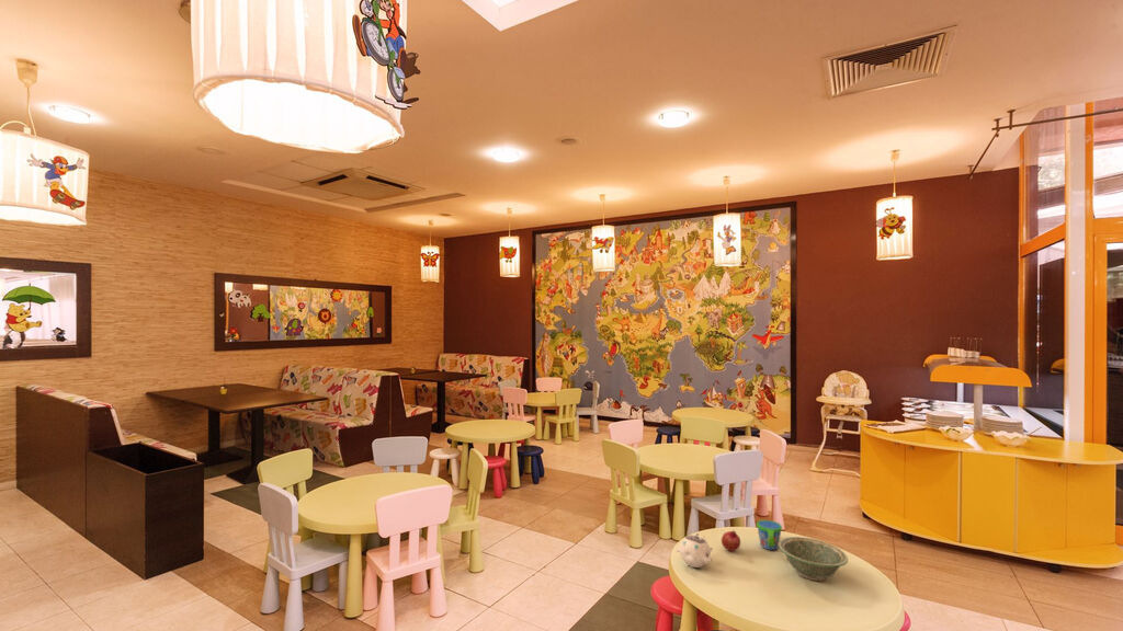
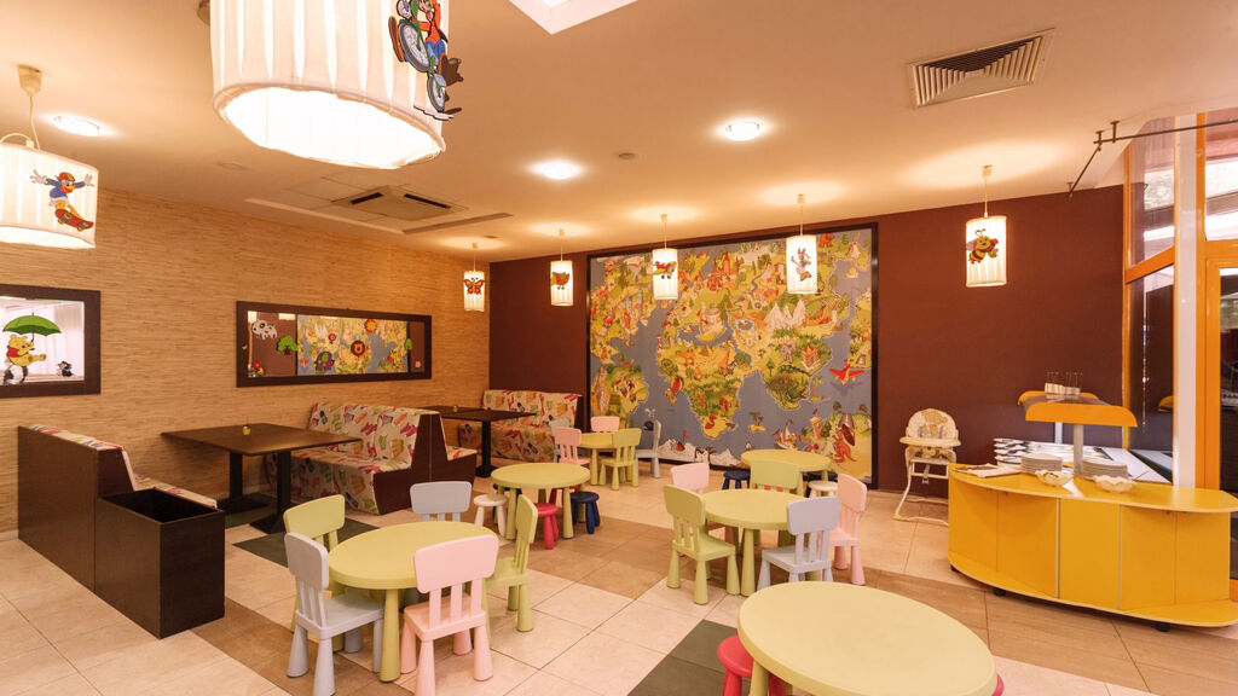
- toy ball (695, 550)
- bowl (812, 561)
- fruit (730, 539)
- snack cup (769, 535)
